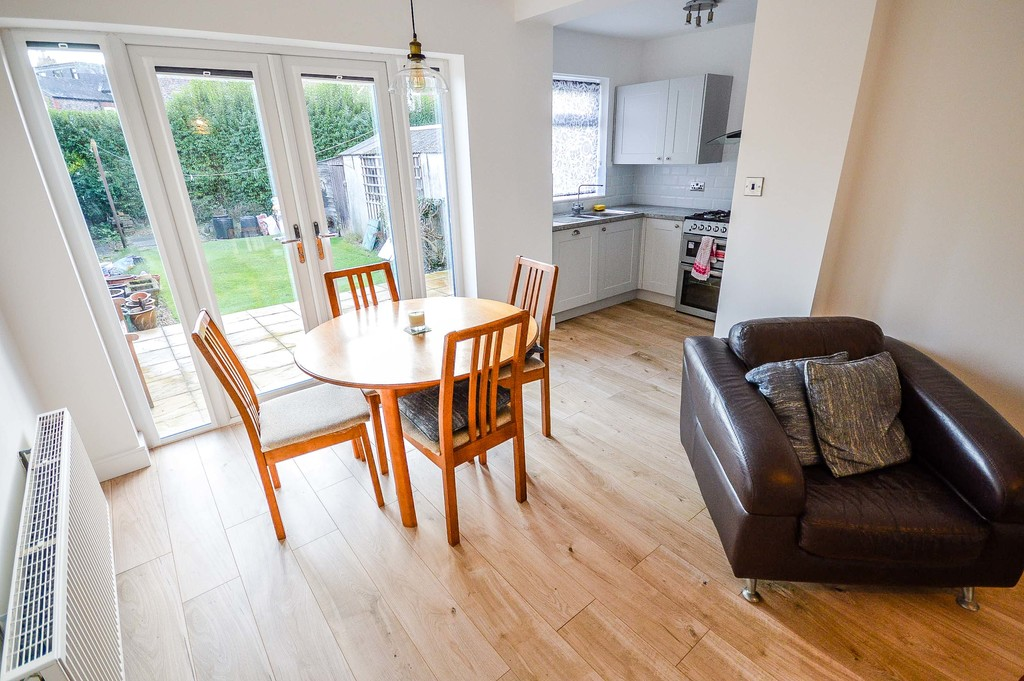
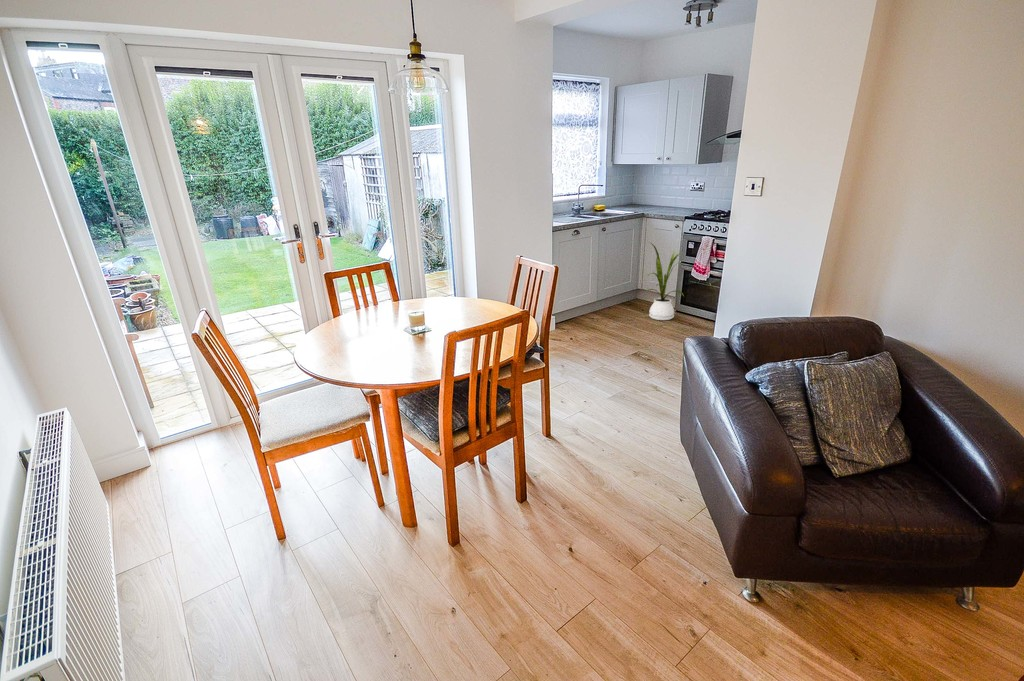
+ house plant (662, 280)
